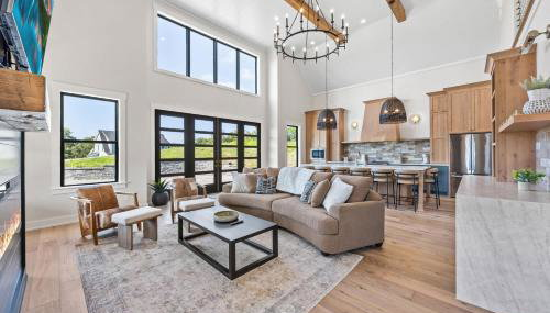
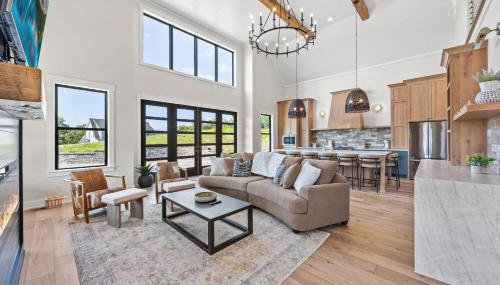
+ basket (55, 196)
